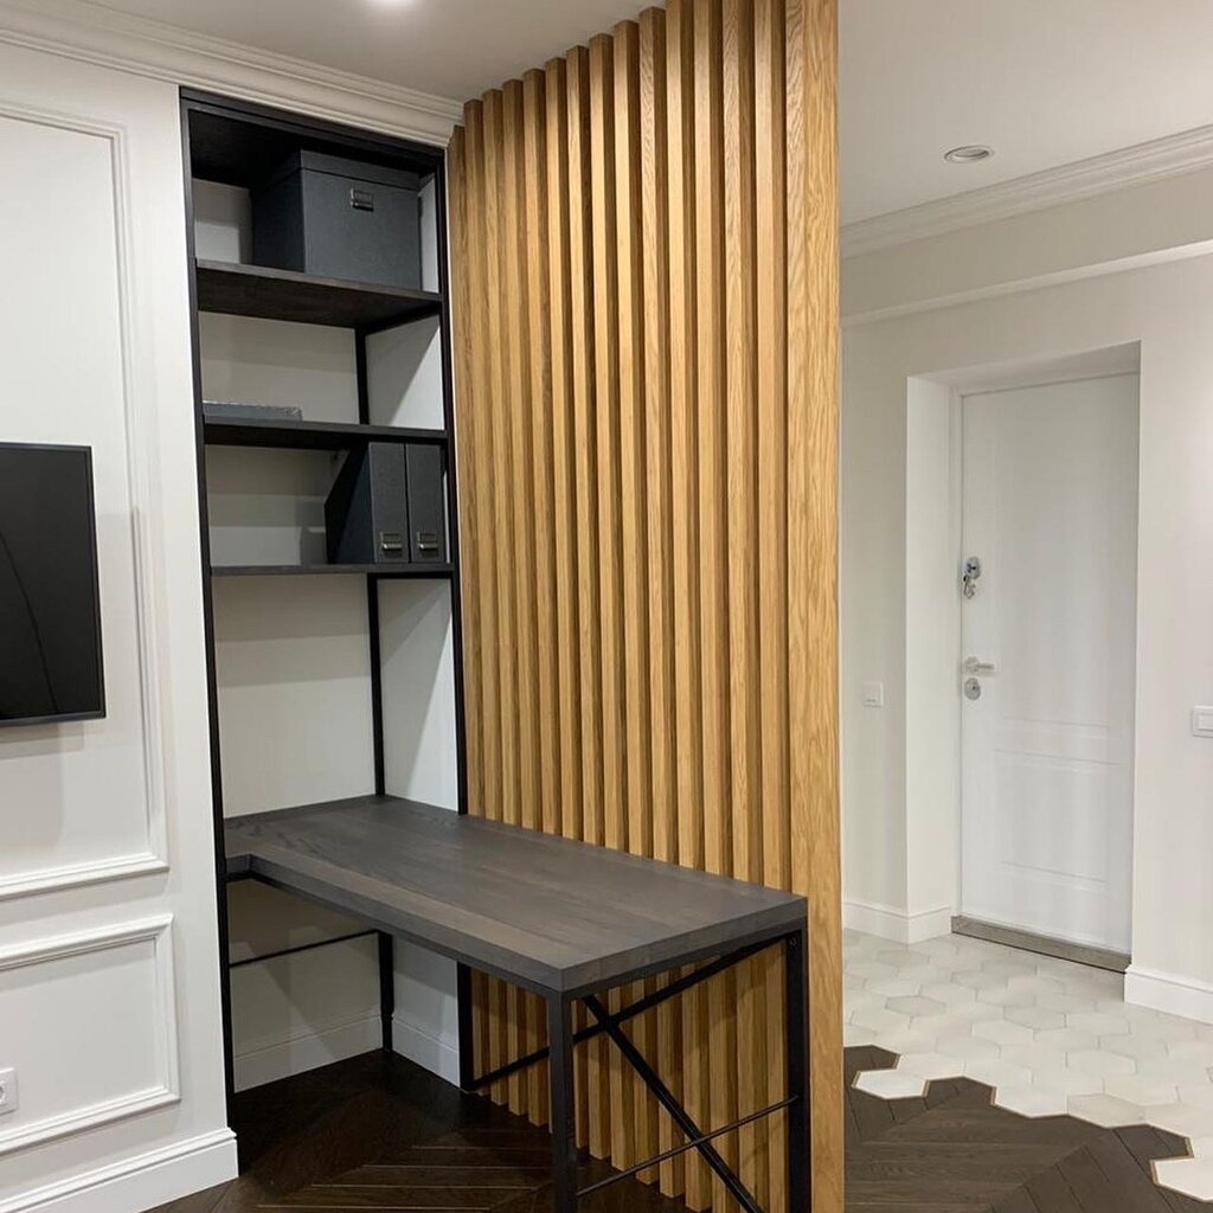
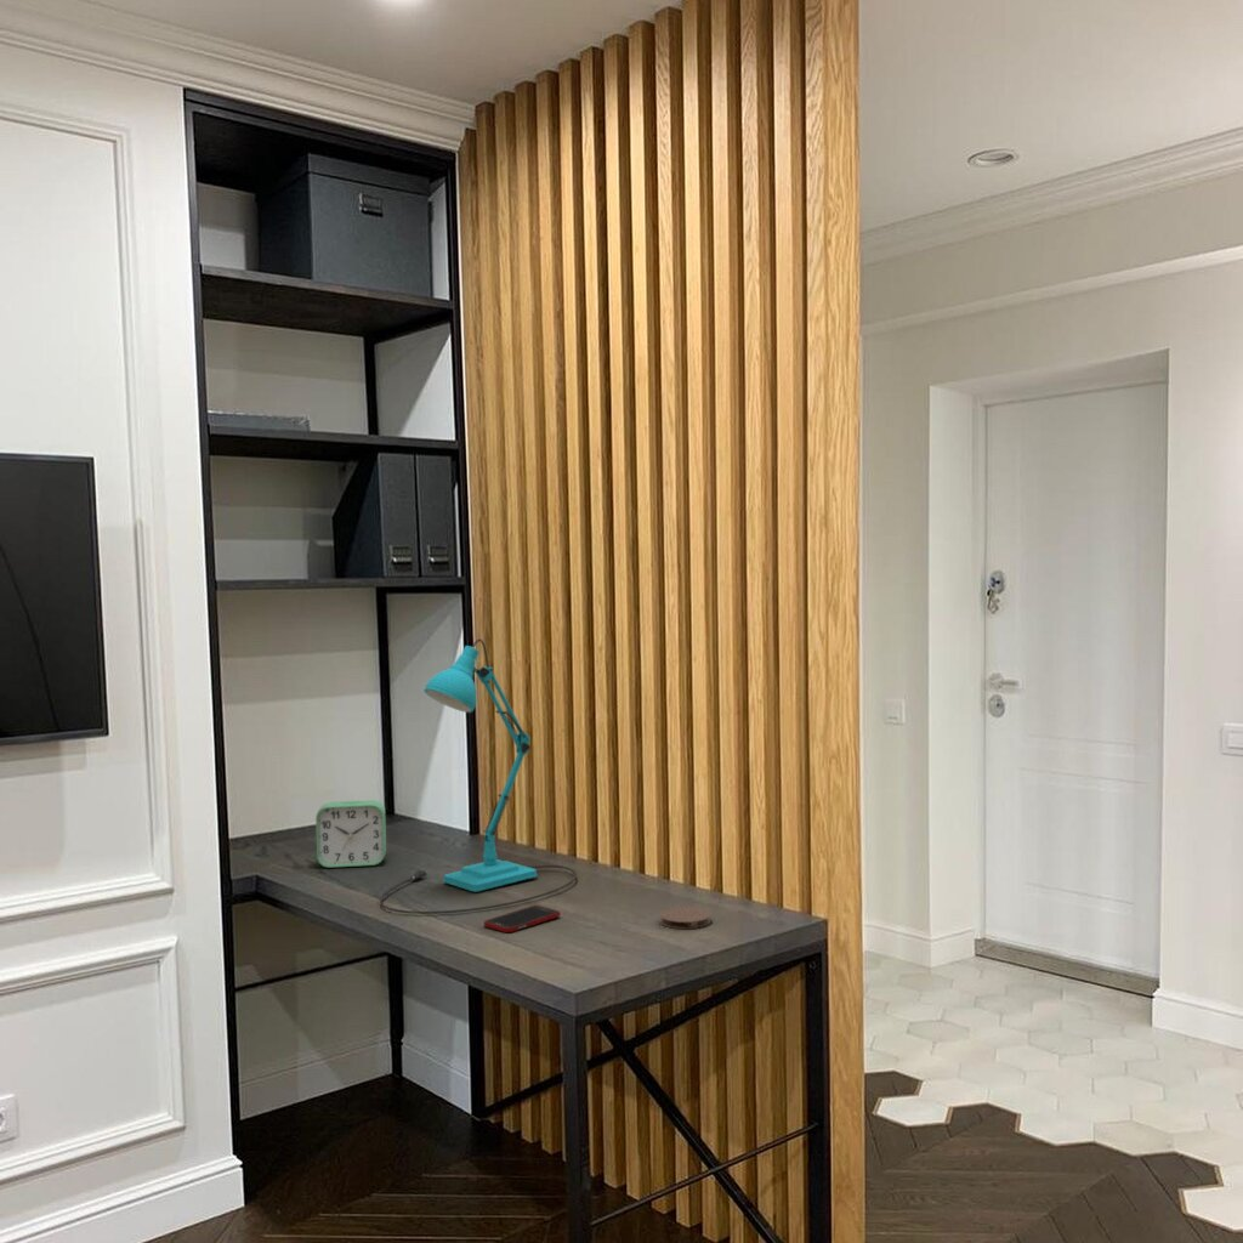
+ cell phone (522, 919)
+ alarm clock (351, 833)
+ coaster (685, 918)
+ desk lamp (507, 778)
